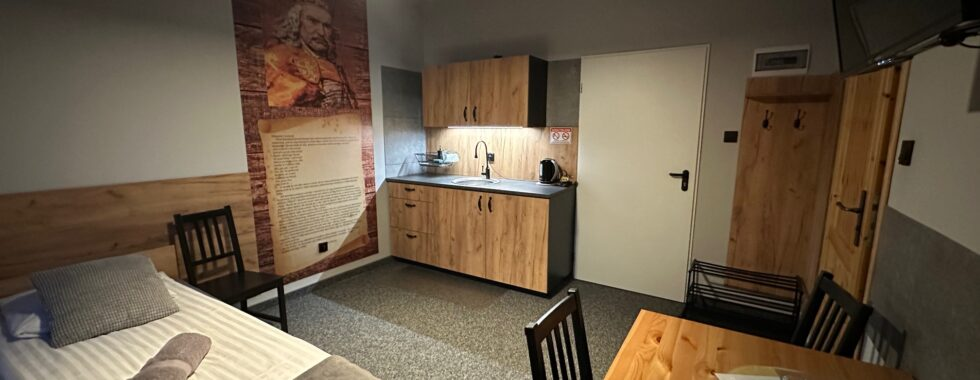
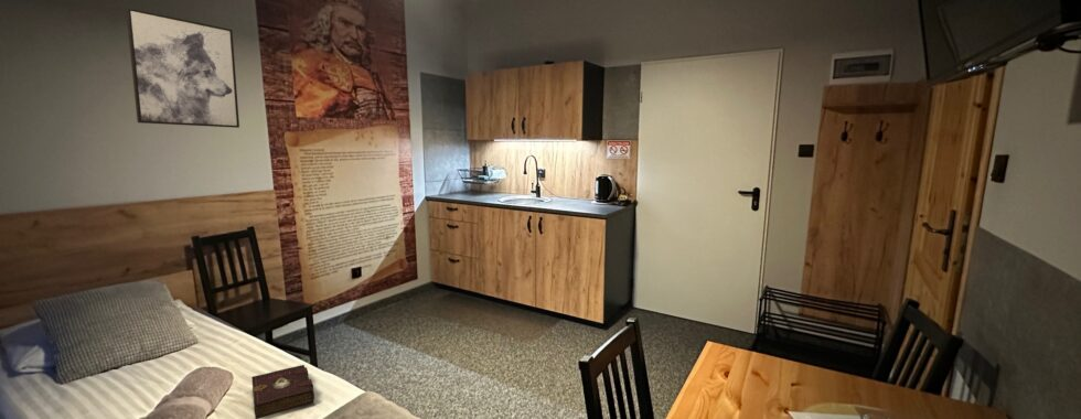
+ wall art (188, 73)
+ book (282, 386)
